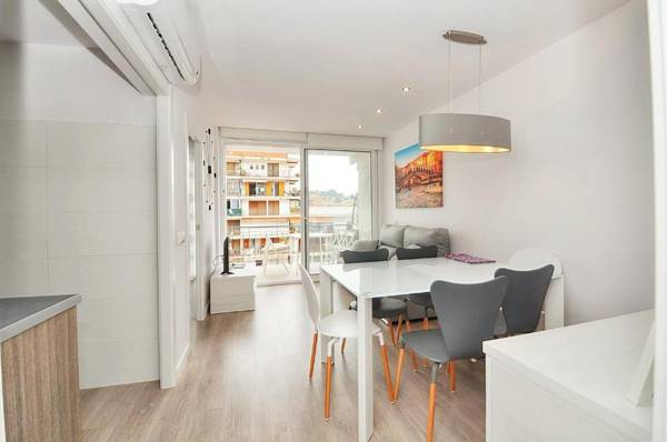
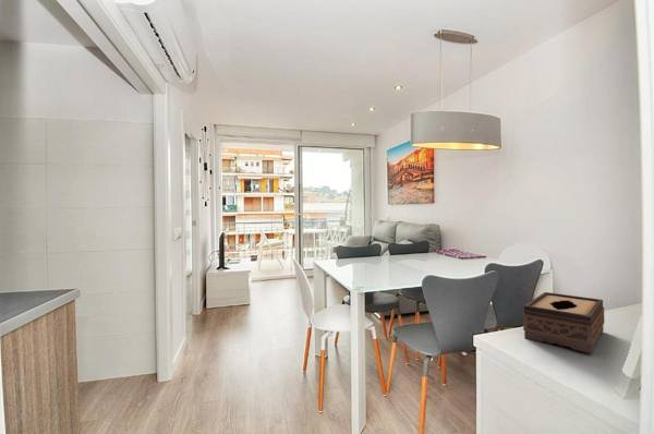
+ tissue box (565, 318)
